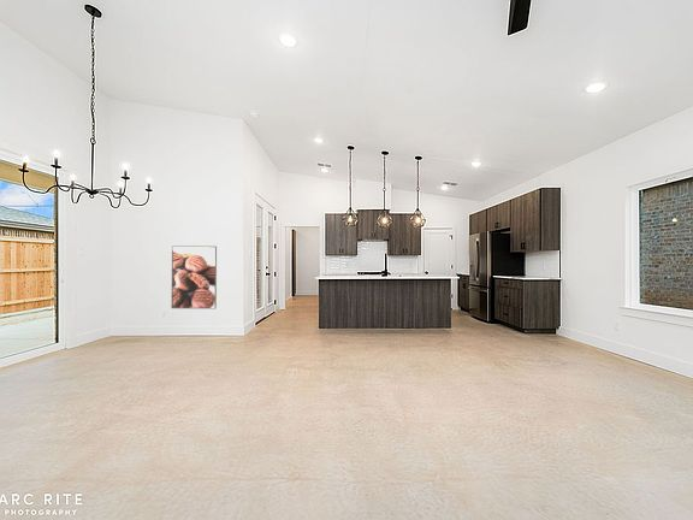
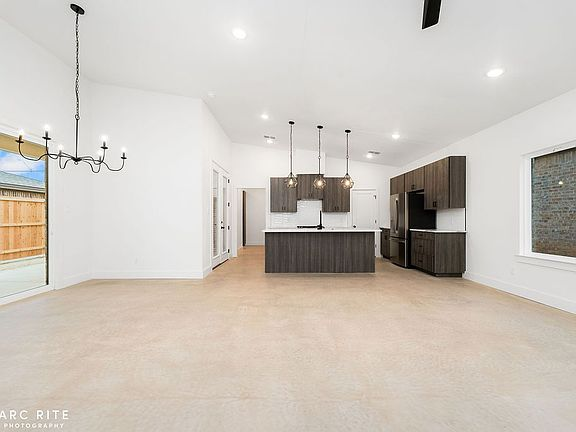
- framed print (194, 277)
